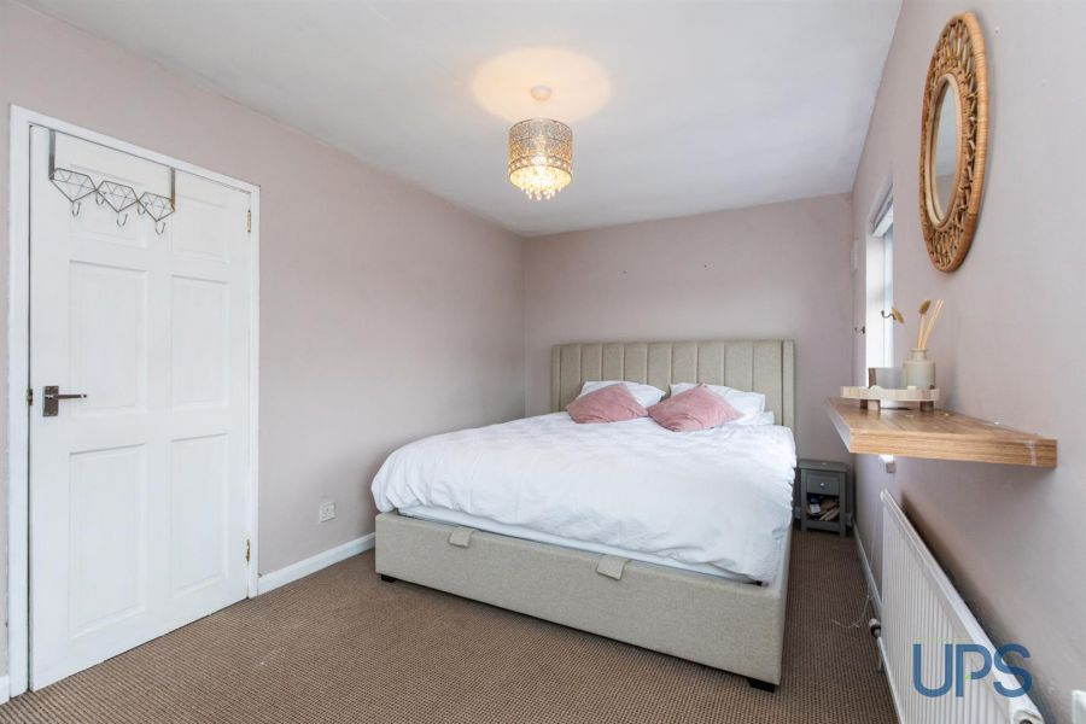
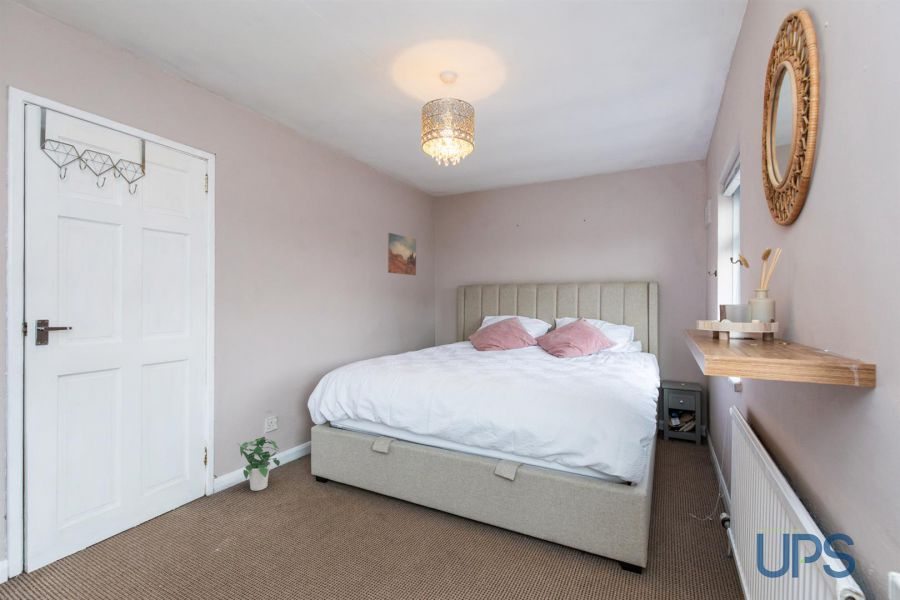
+ wall art (402, 255)
+ potted plant (260, 462)
